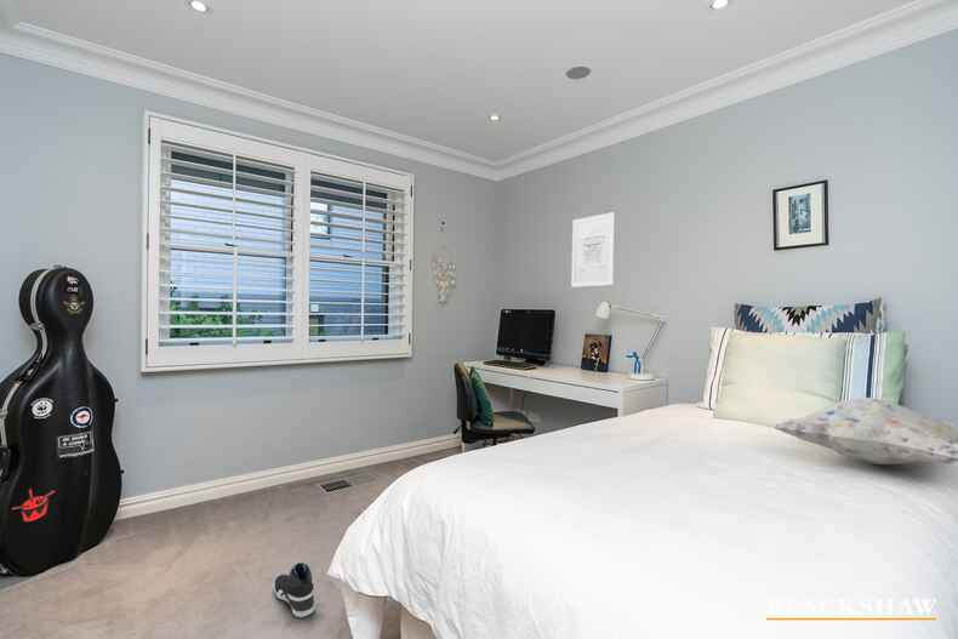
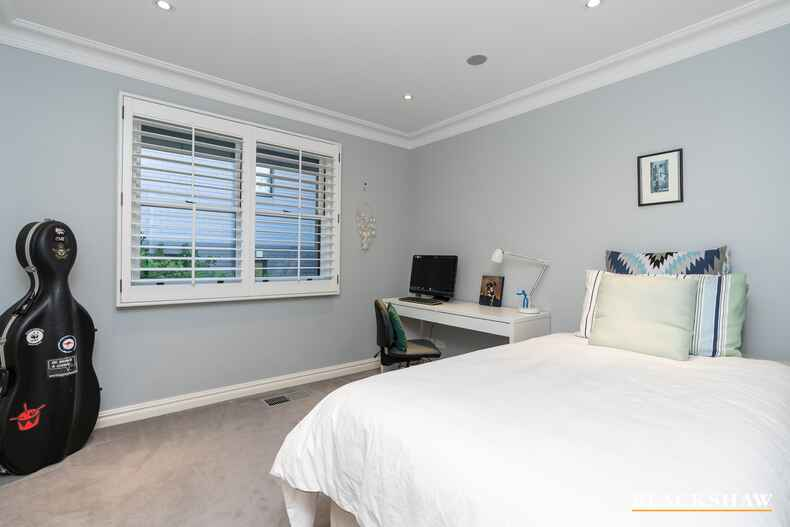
- wall art (592, 251)
- decorative pillow (873, 429)
- sneaker (295, 578)
